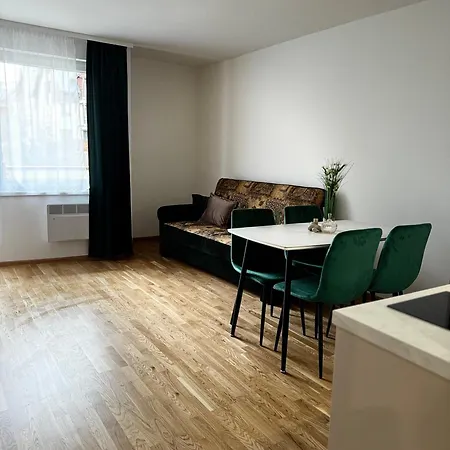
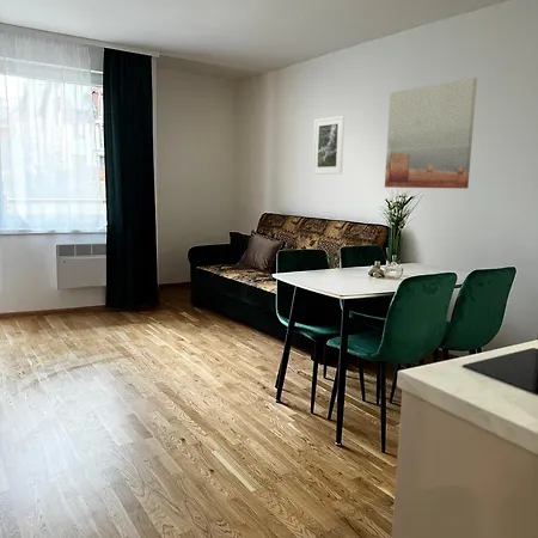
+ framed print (328, 146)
+ wall art (427, 137)
